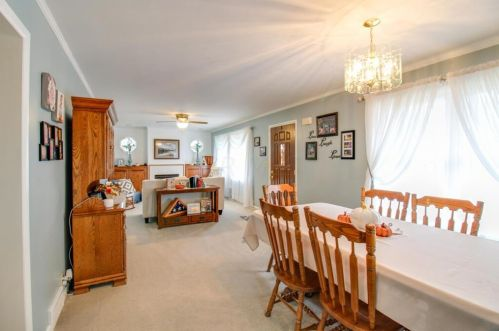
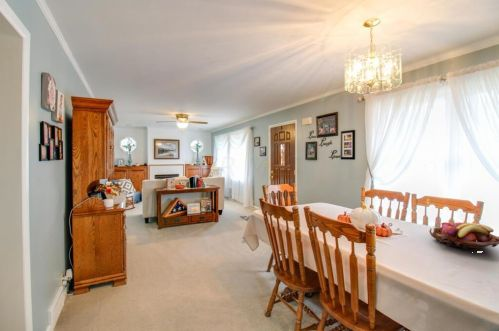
+ fruit basket (463, 234)
